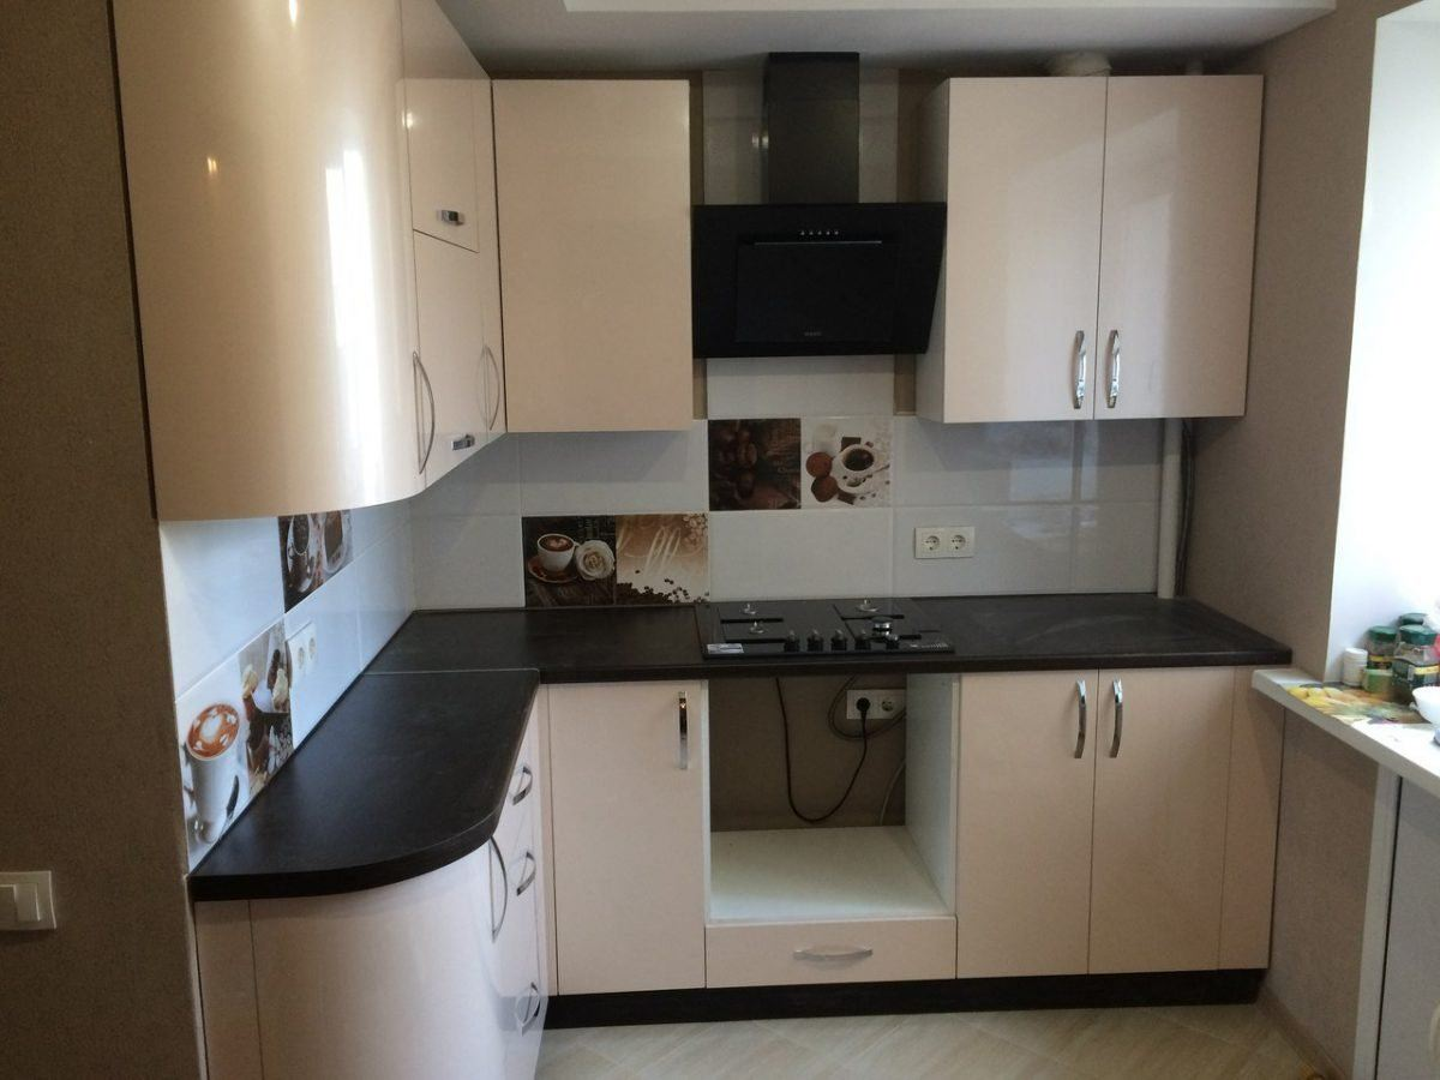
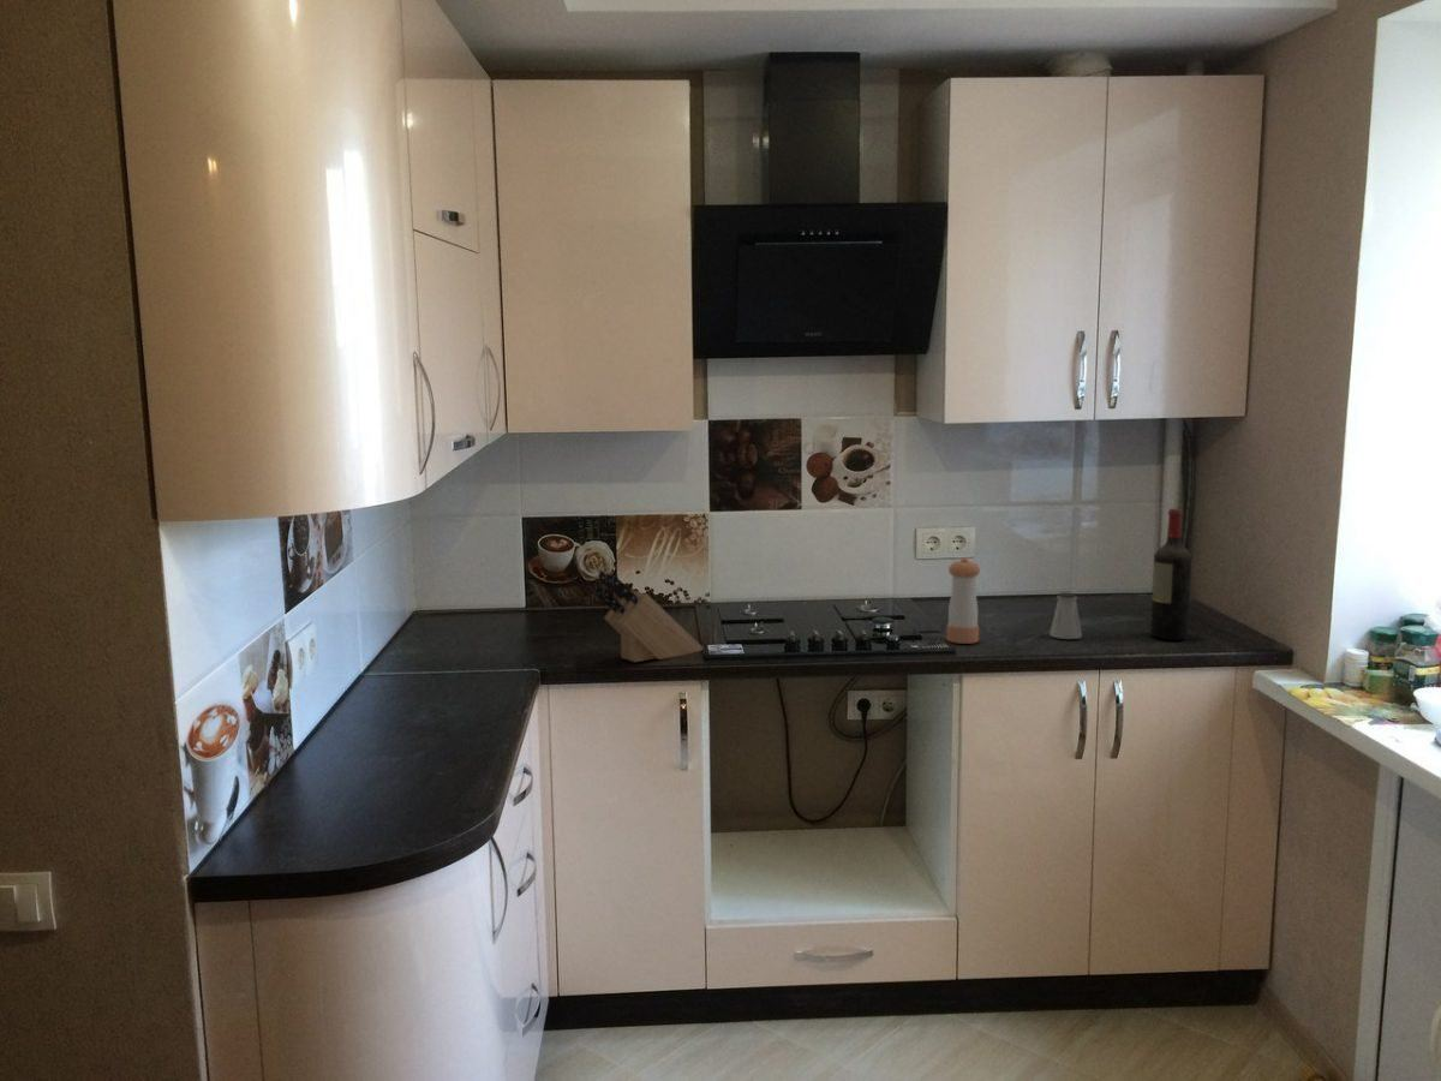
+ wine bottle (1172, 573)
+ pepper shaker (963, 599)
+ knife block (646, 611)
+ saltshaker (1066, 614)
